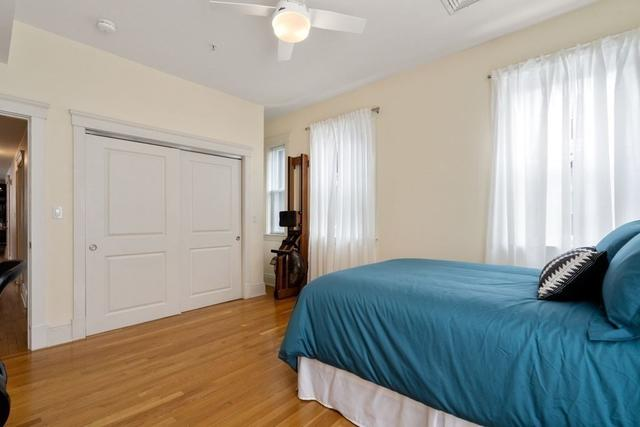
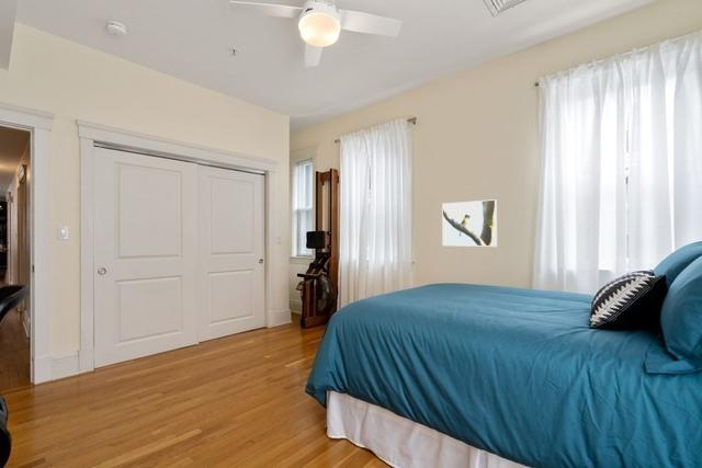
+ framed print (467, 224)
